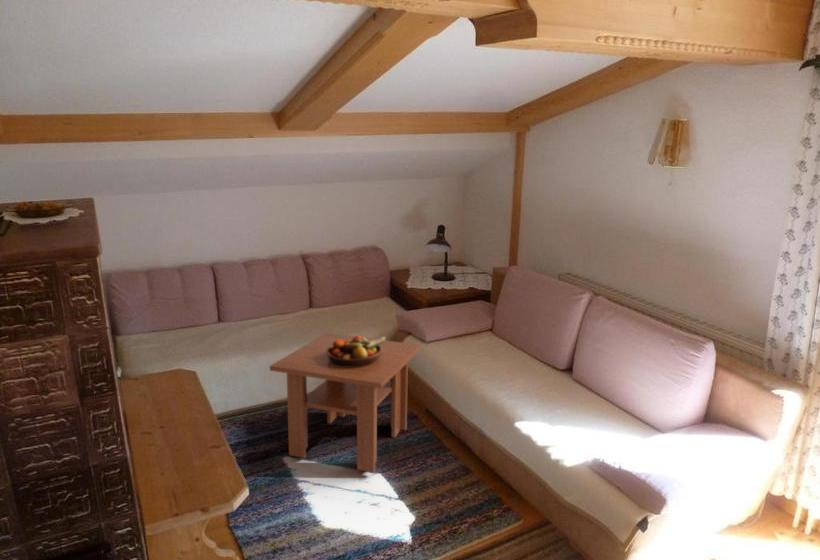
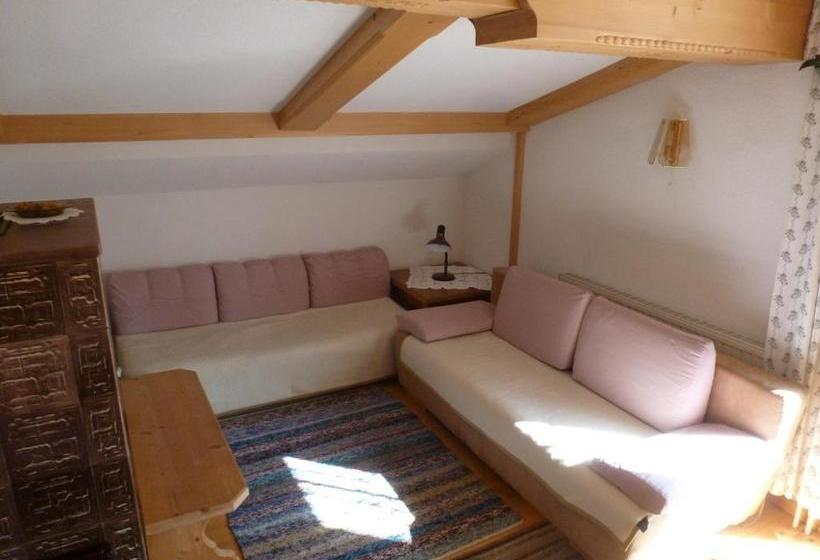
- coffee table (350, 399)
- fruit bowl (354, 347)
